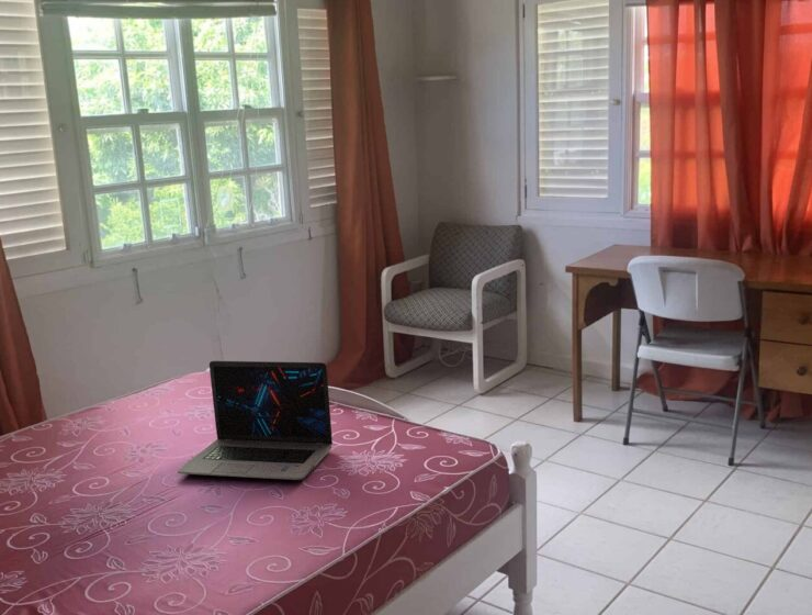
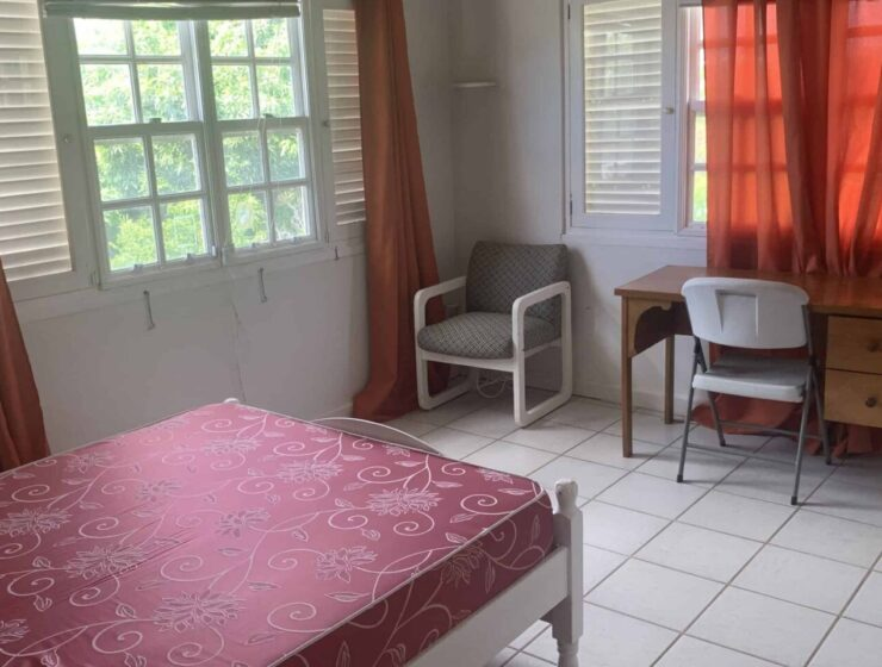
- laptop (252, 418)
